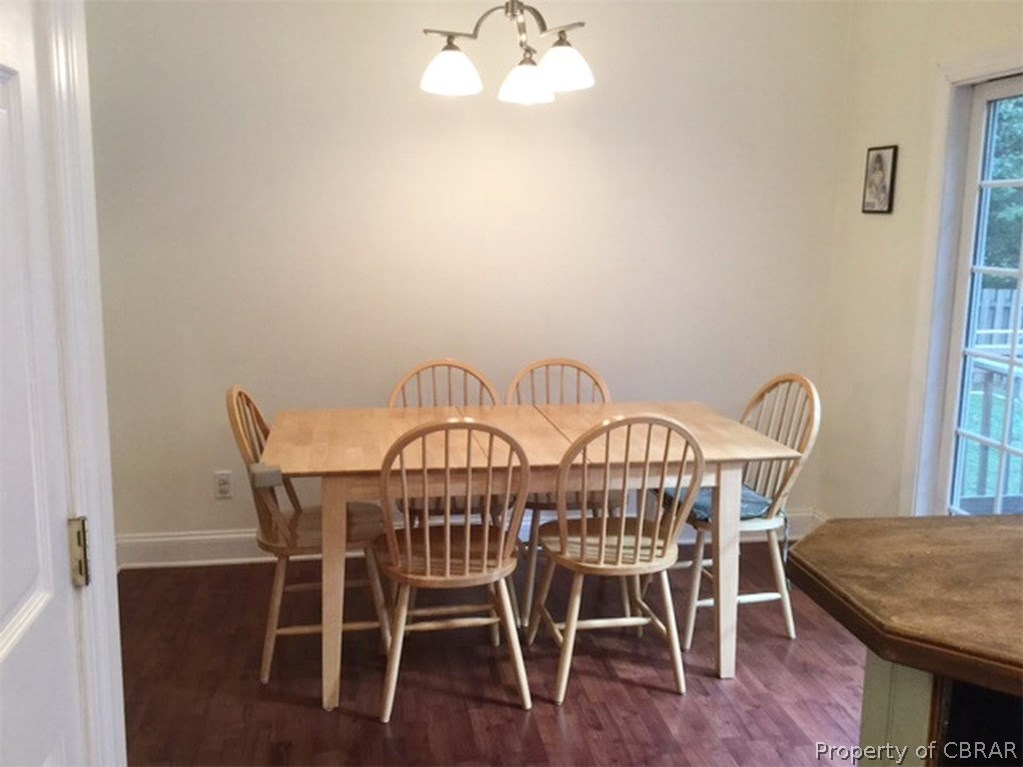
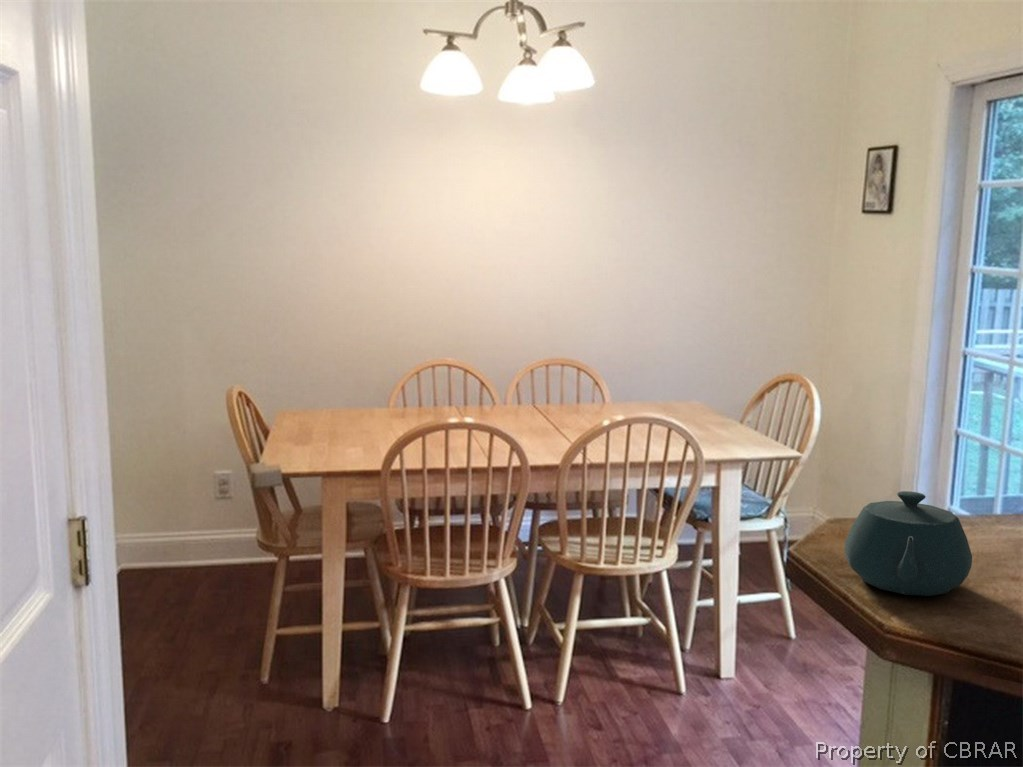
+ teapot (908, 539)
